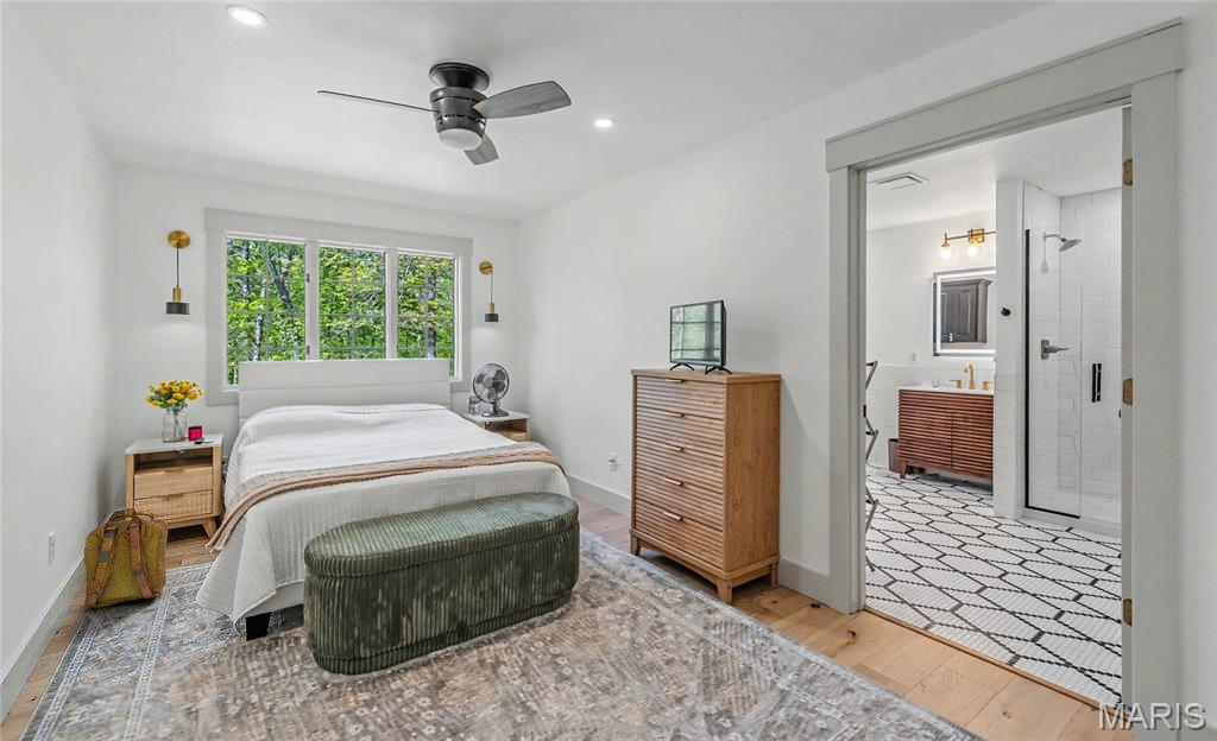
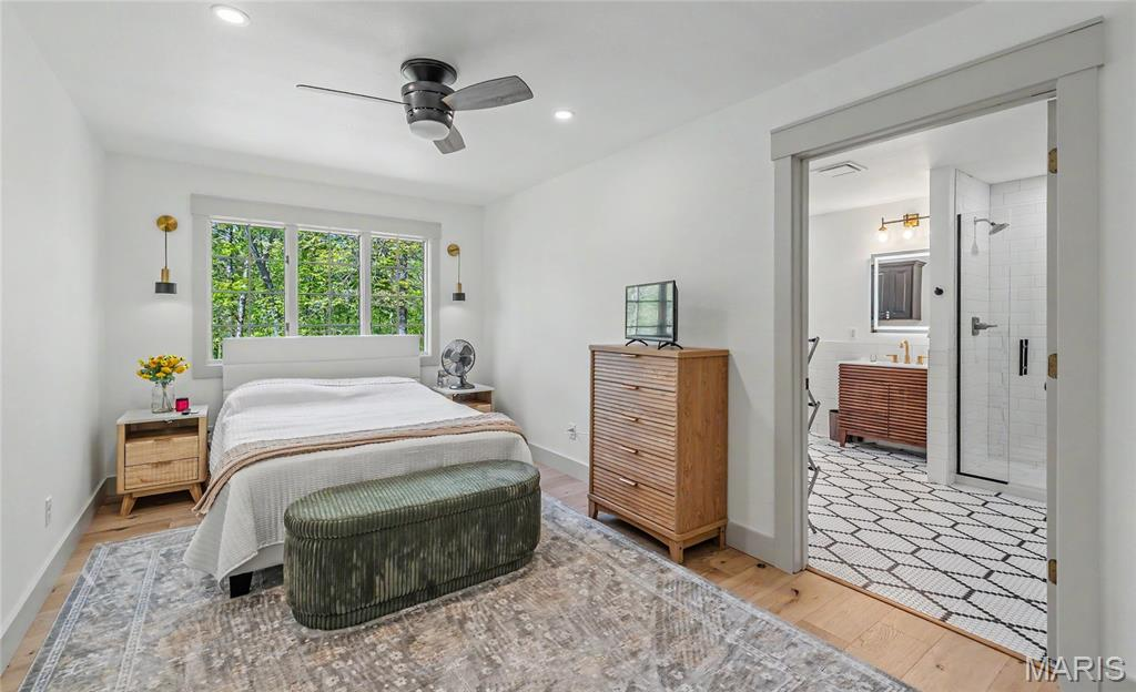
- backpack (126, 555)
